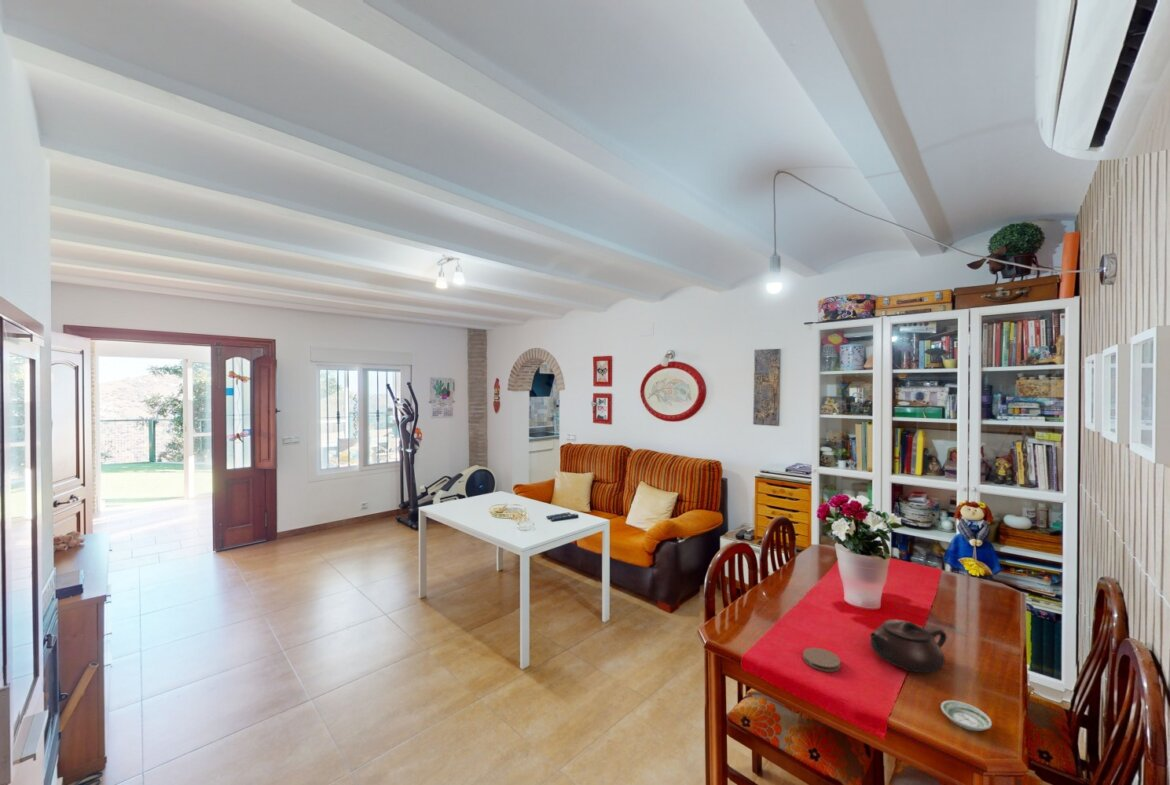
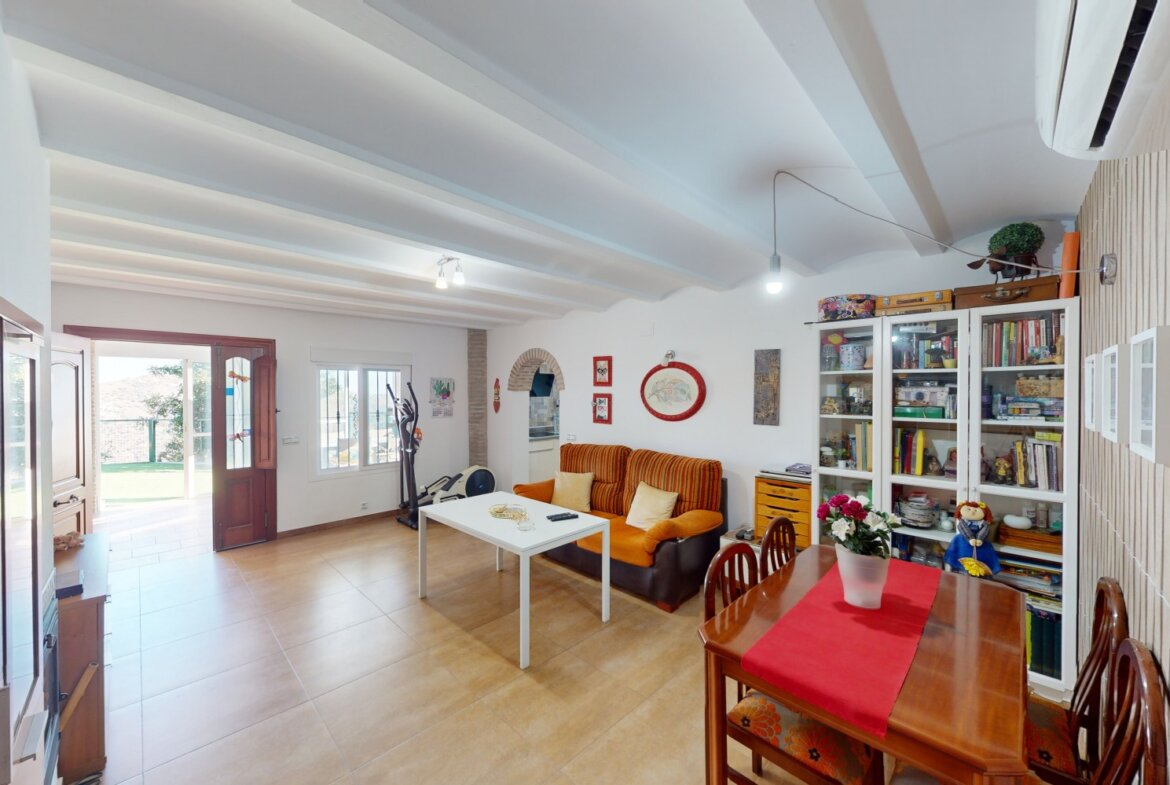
- saucer (965, 718)
- teapot (908, 641)
- coaster (821, 659)
